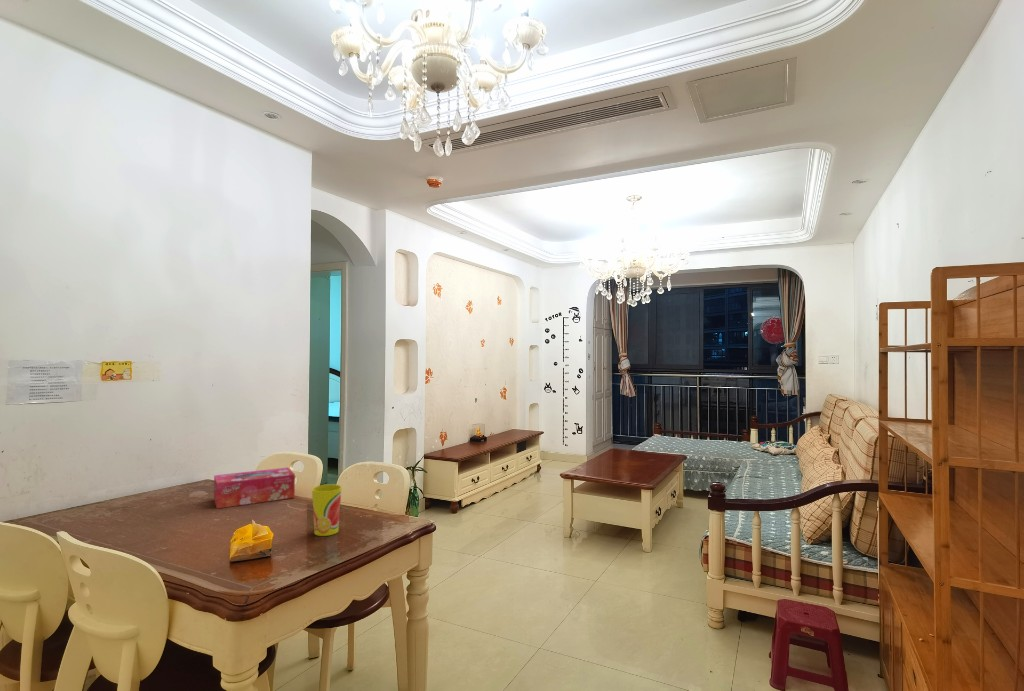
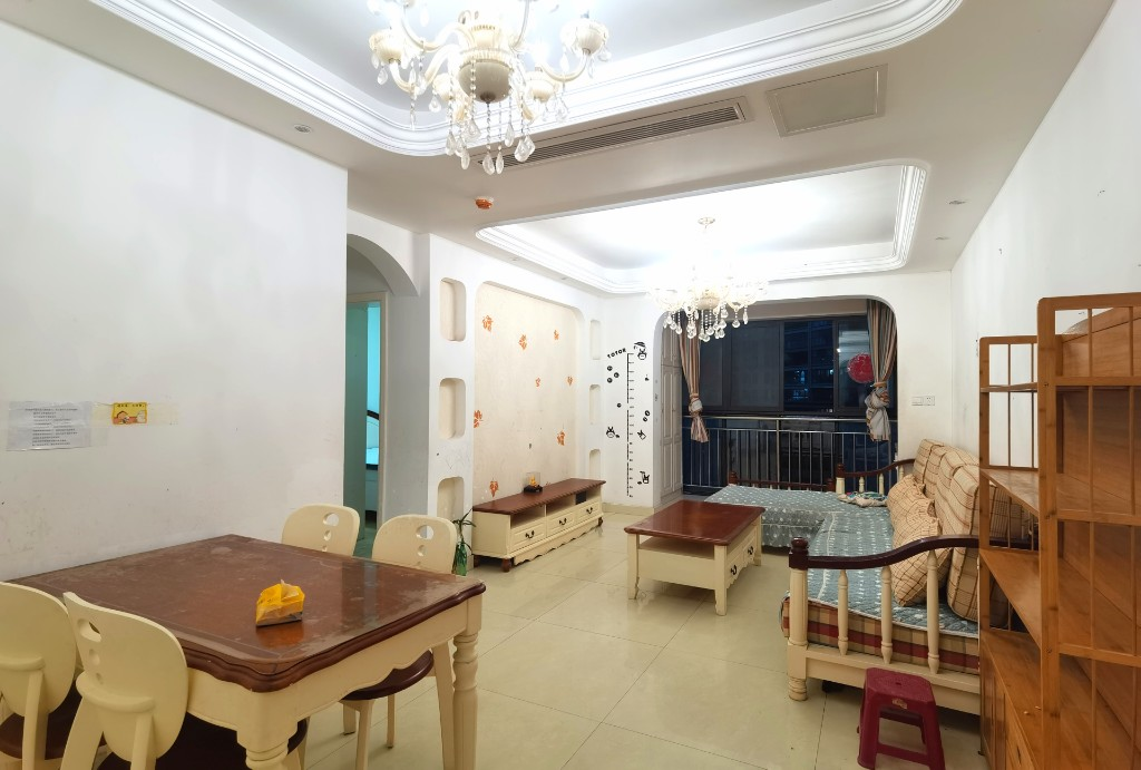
- tissue box (254, 486)
- cup (326, 509)
